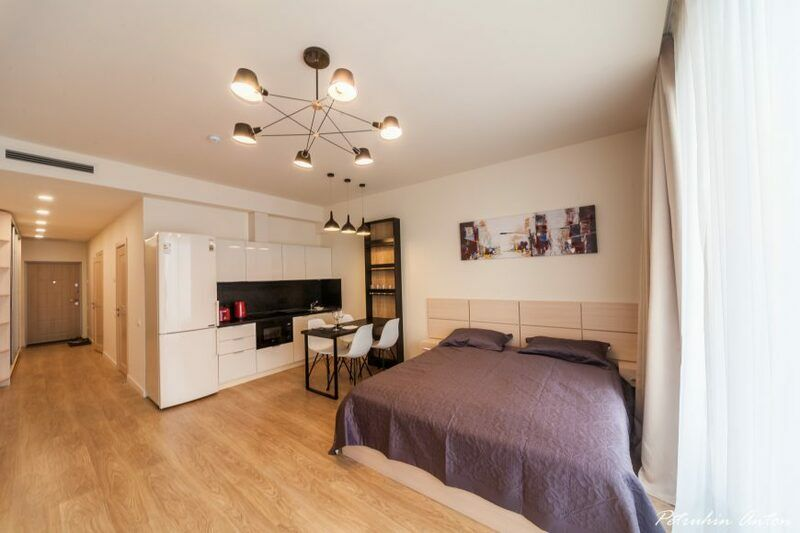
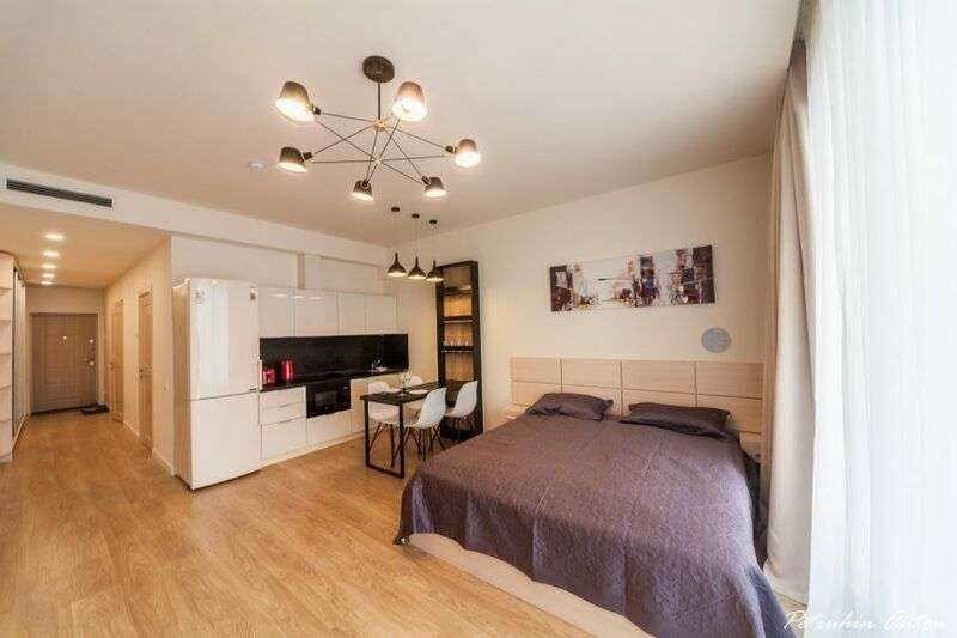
+ decorative medallion (715, 340)
